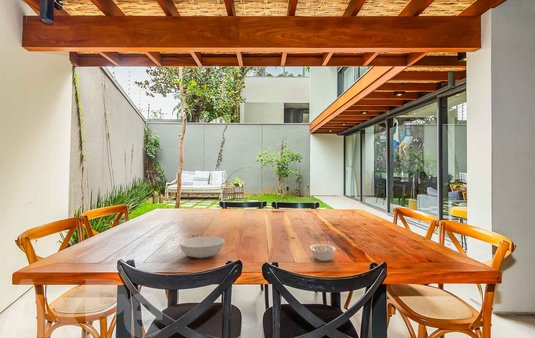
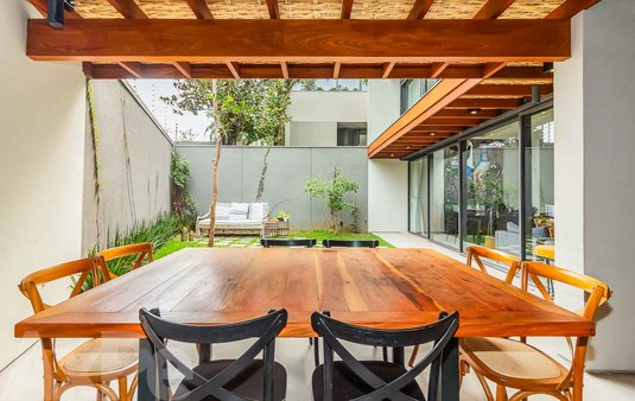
- serving bowl (202, 248)
- legume (322, 251)
